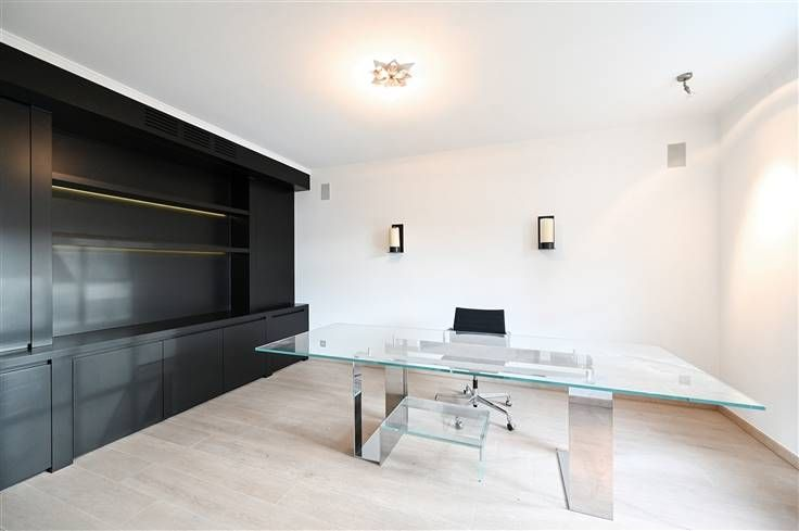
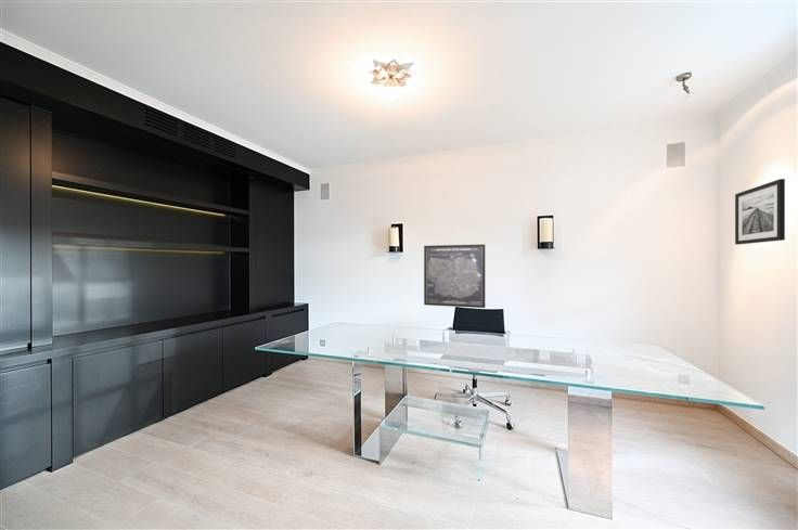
+ wall art (453, 275)
+ wall art (757, 215)
